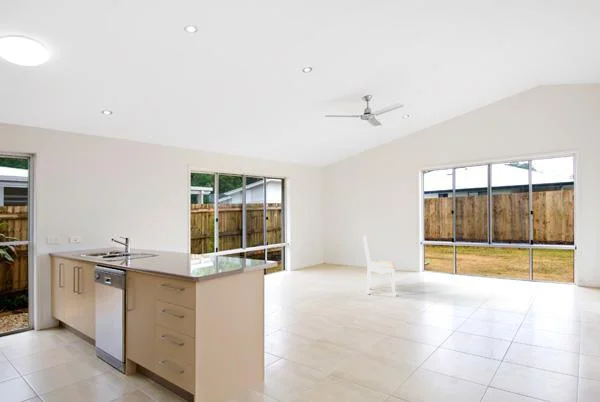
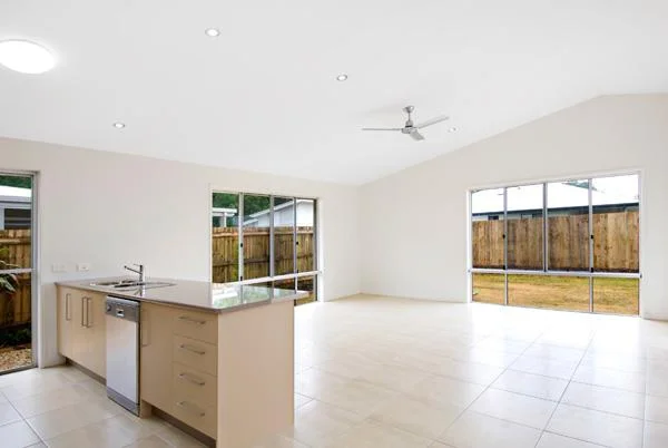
- dining chair (380, 263)
